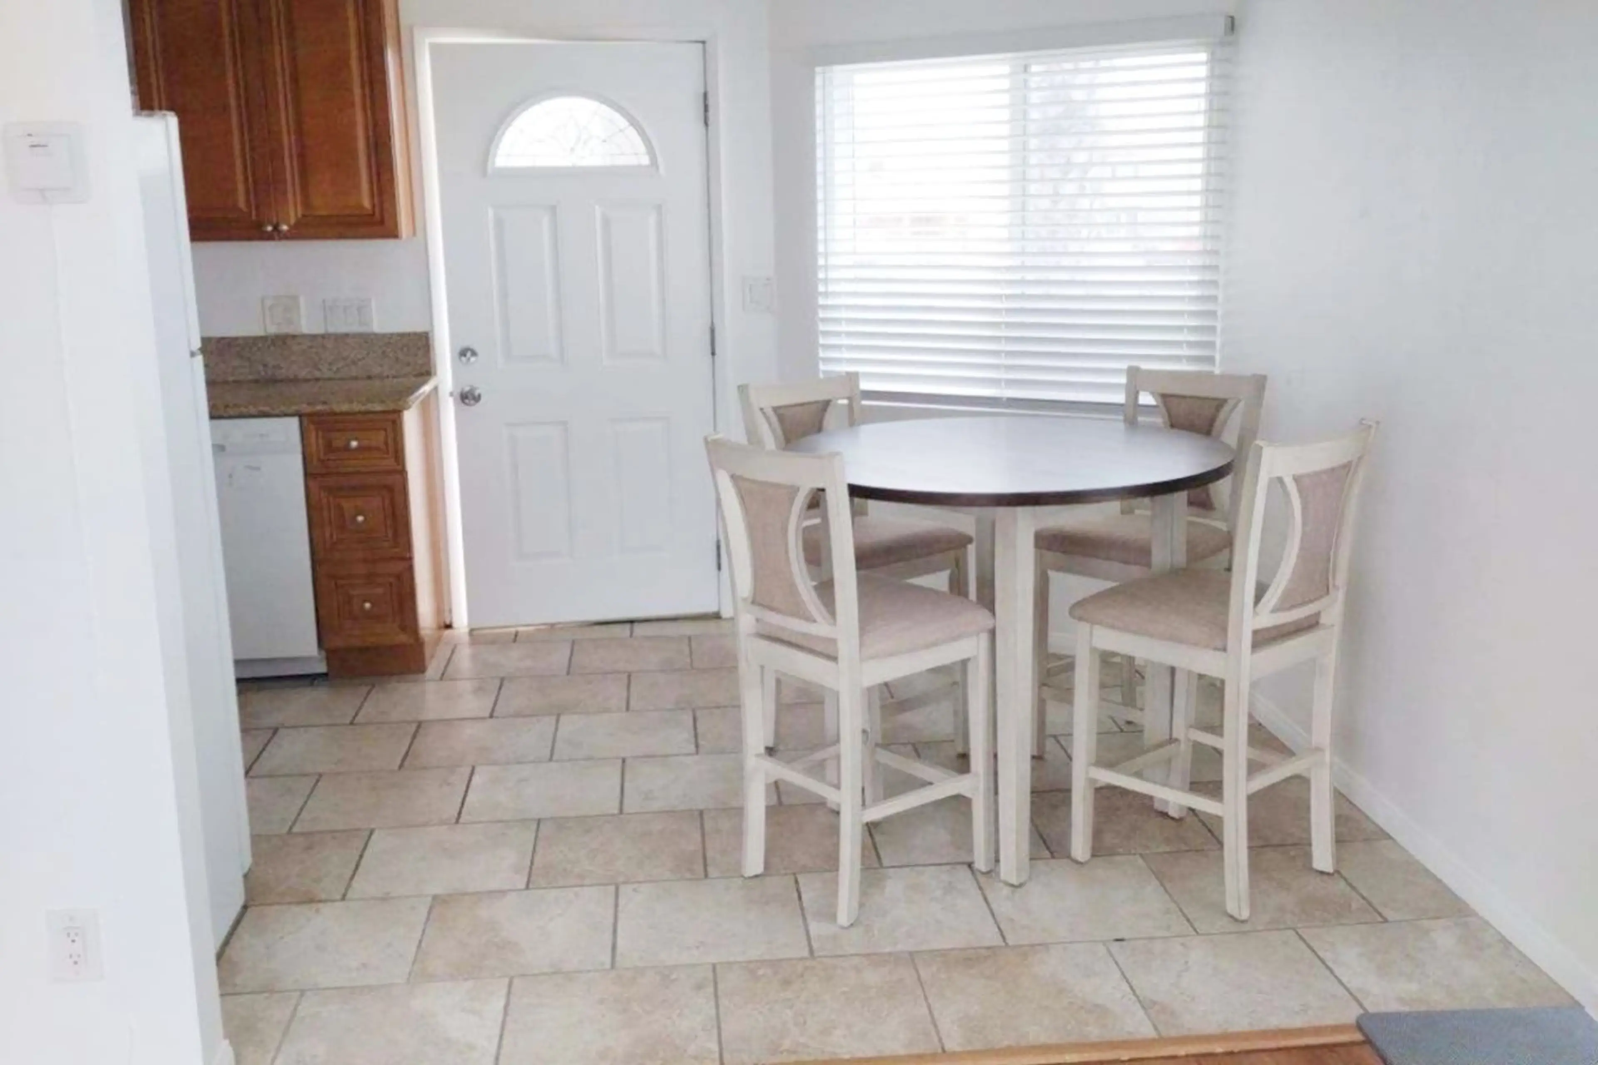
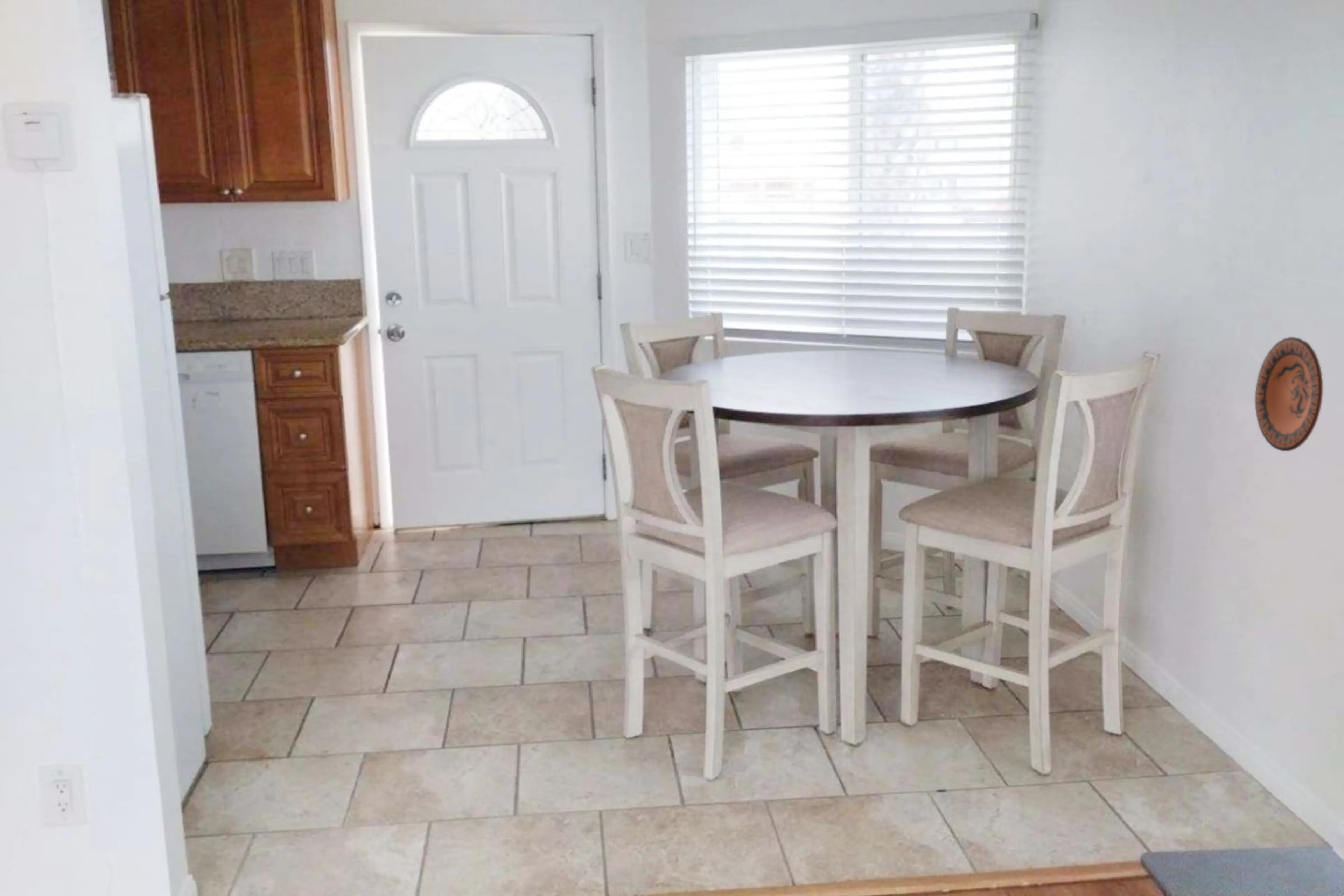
+ decorative plate (1289, 394)
